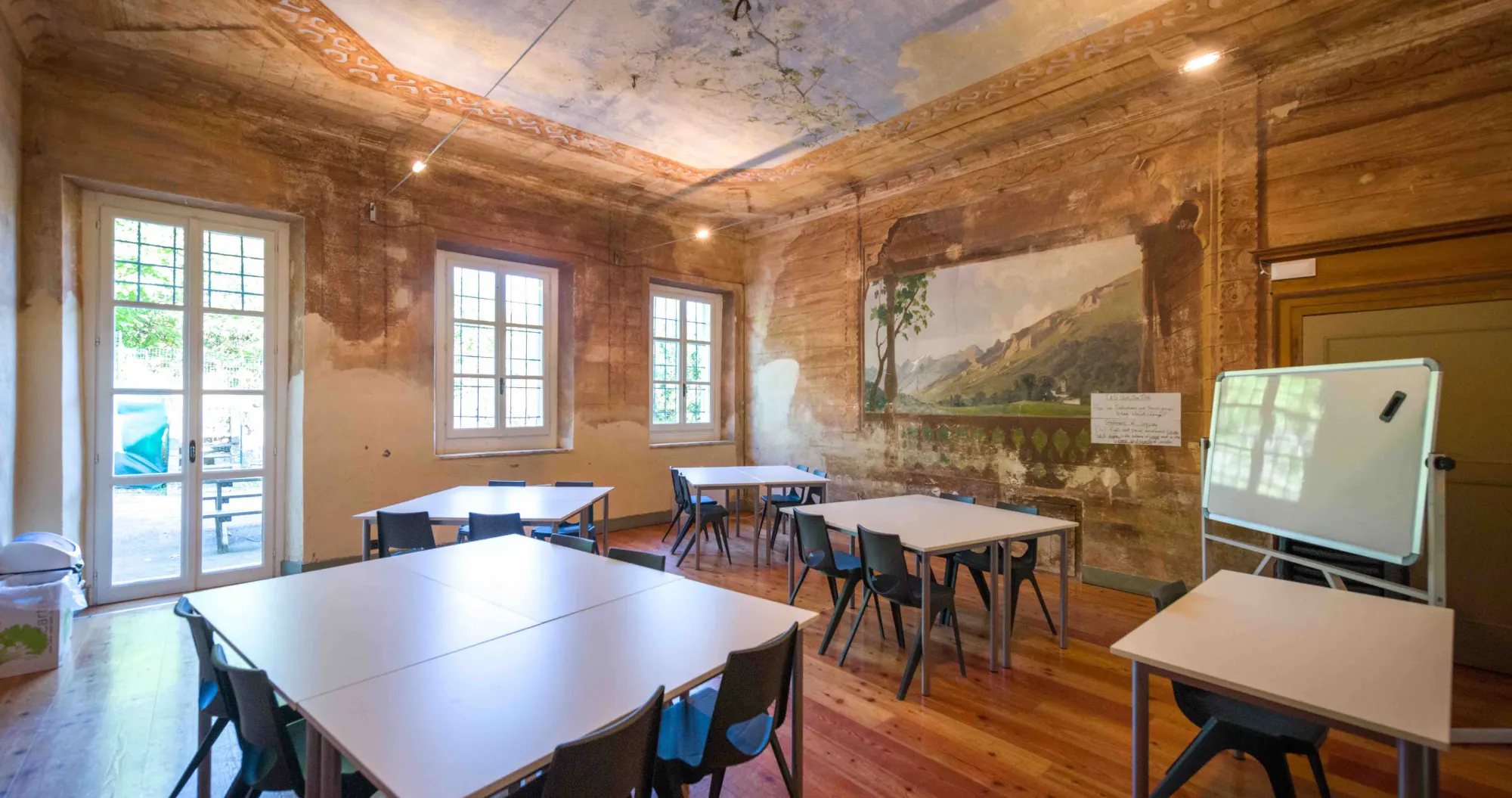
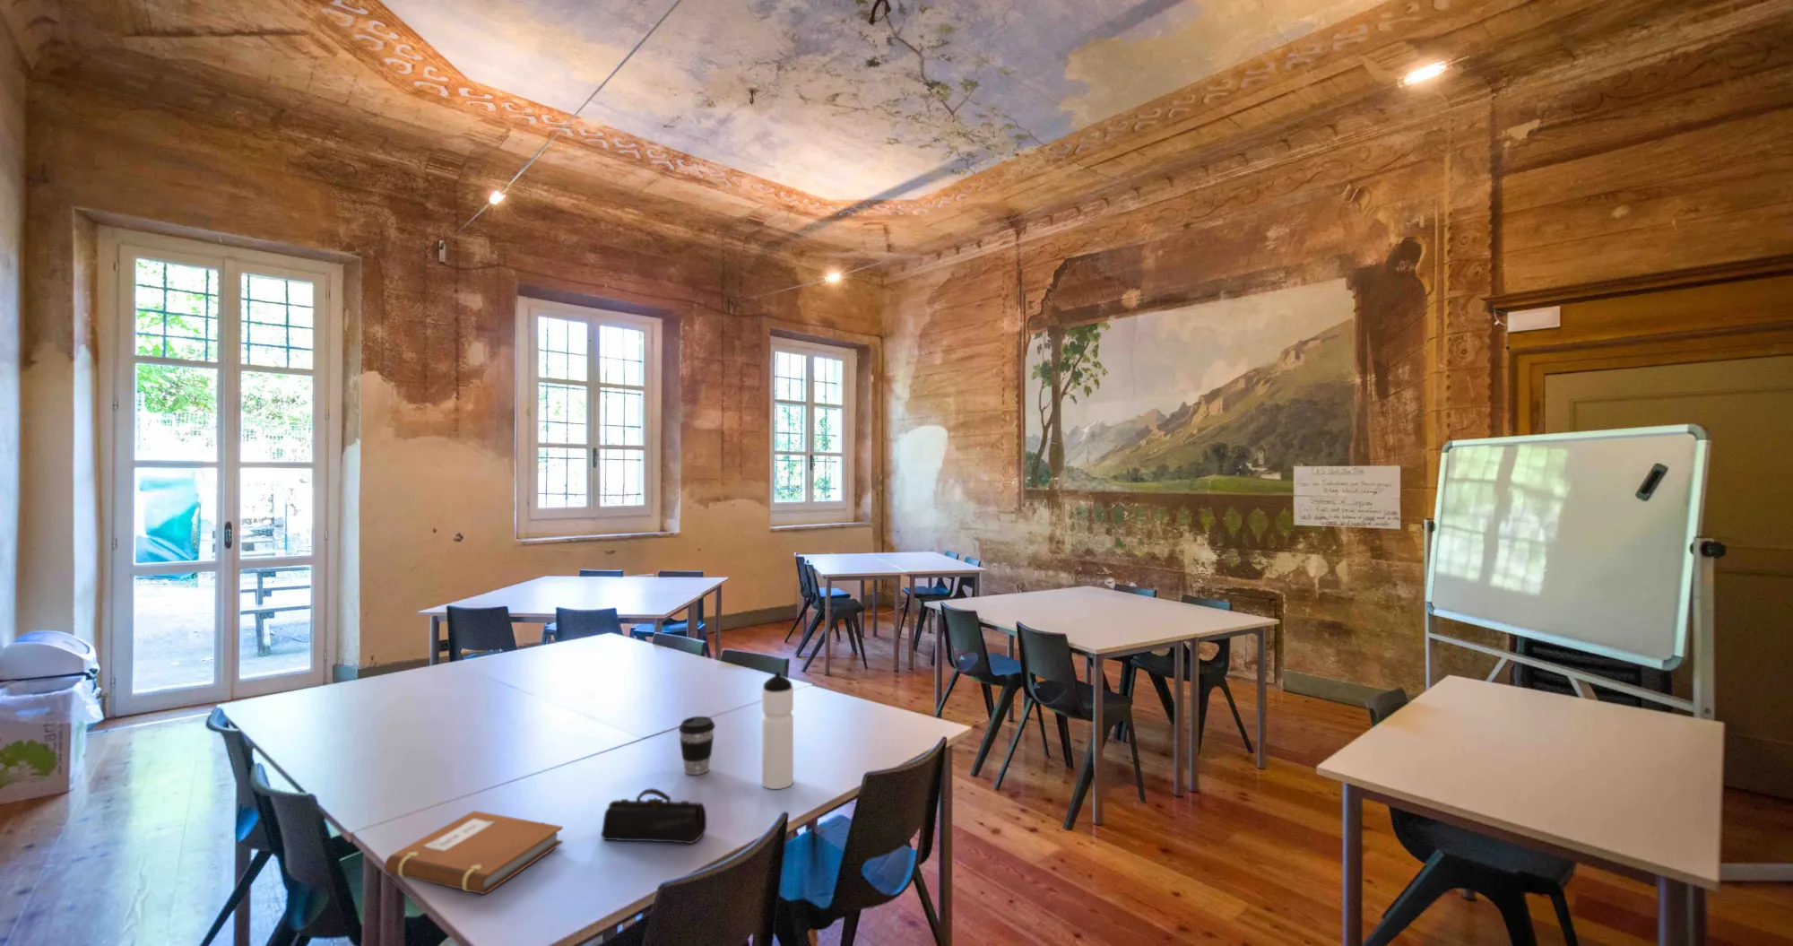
+ water bottle (777, 727)
+ coffee cup (696, 746)
+ pencil case (655, 811)
+ notebook (474, 849)
